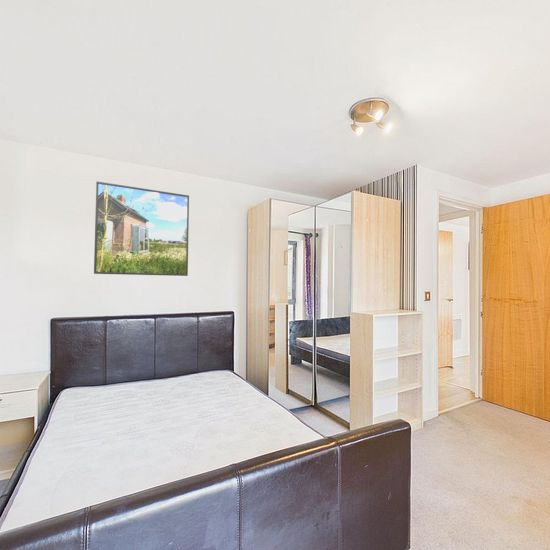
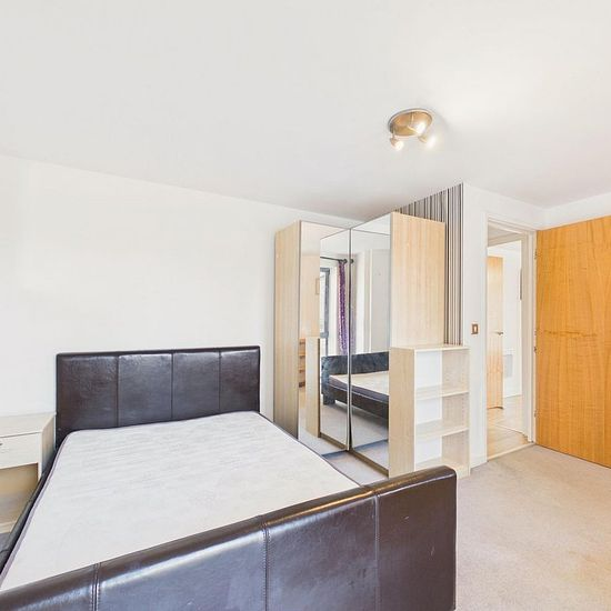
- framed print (144, 231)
